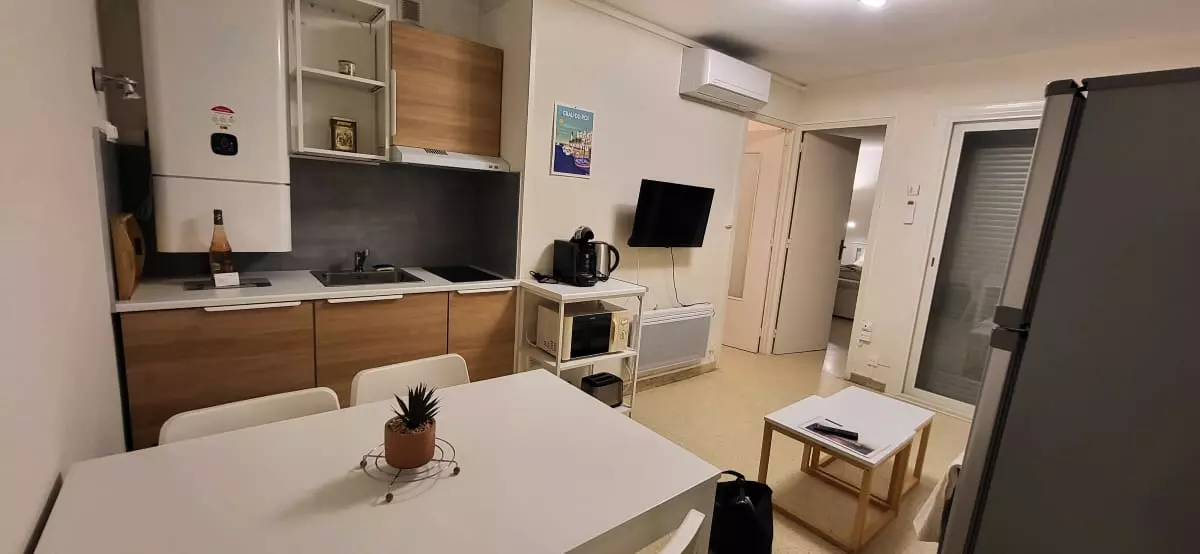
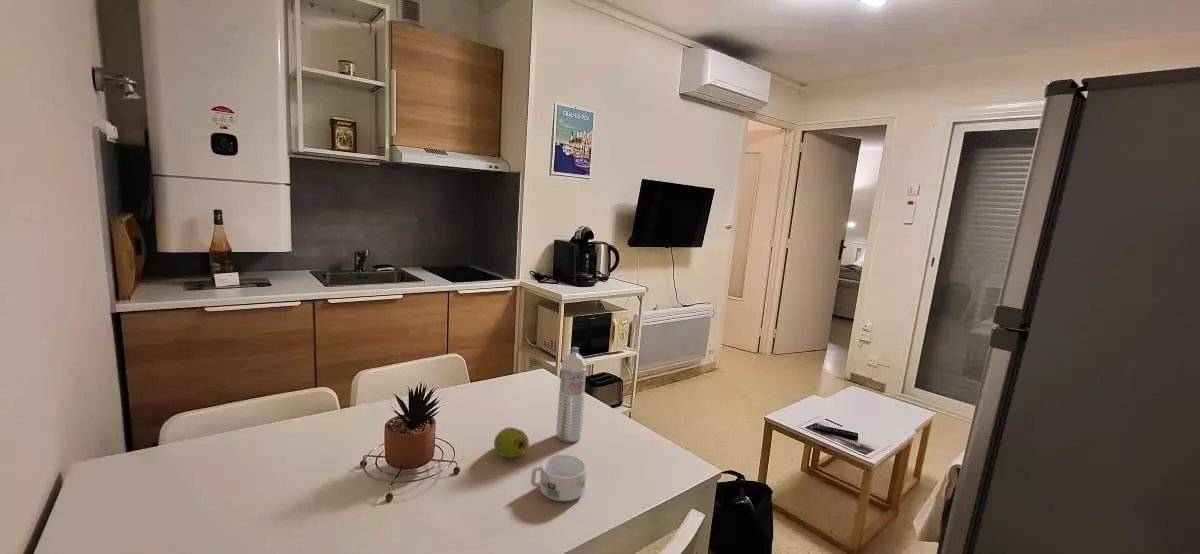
+ mug (558, 478)
+ fruit (511, 439)
+ water bottle (571, 393)
